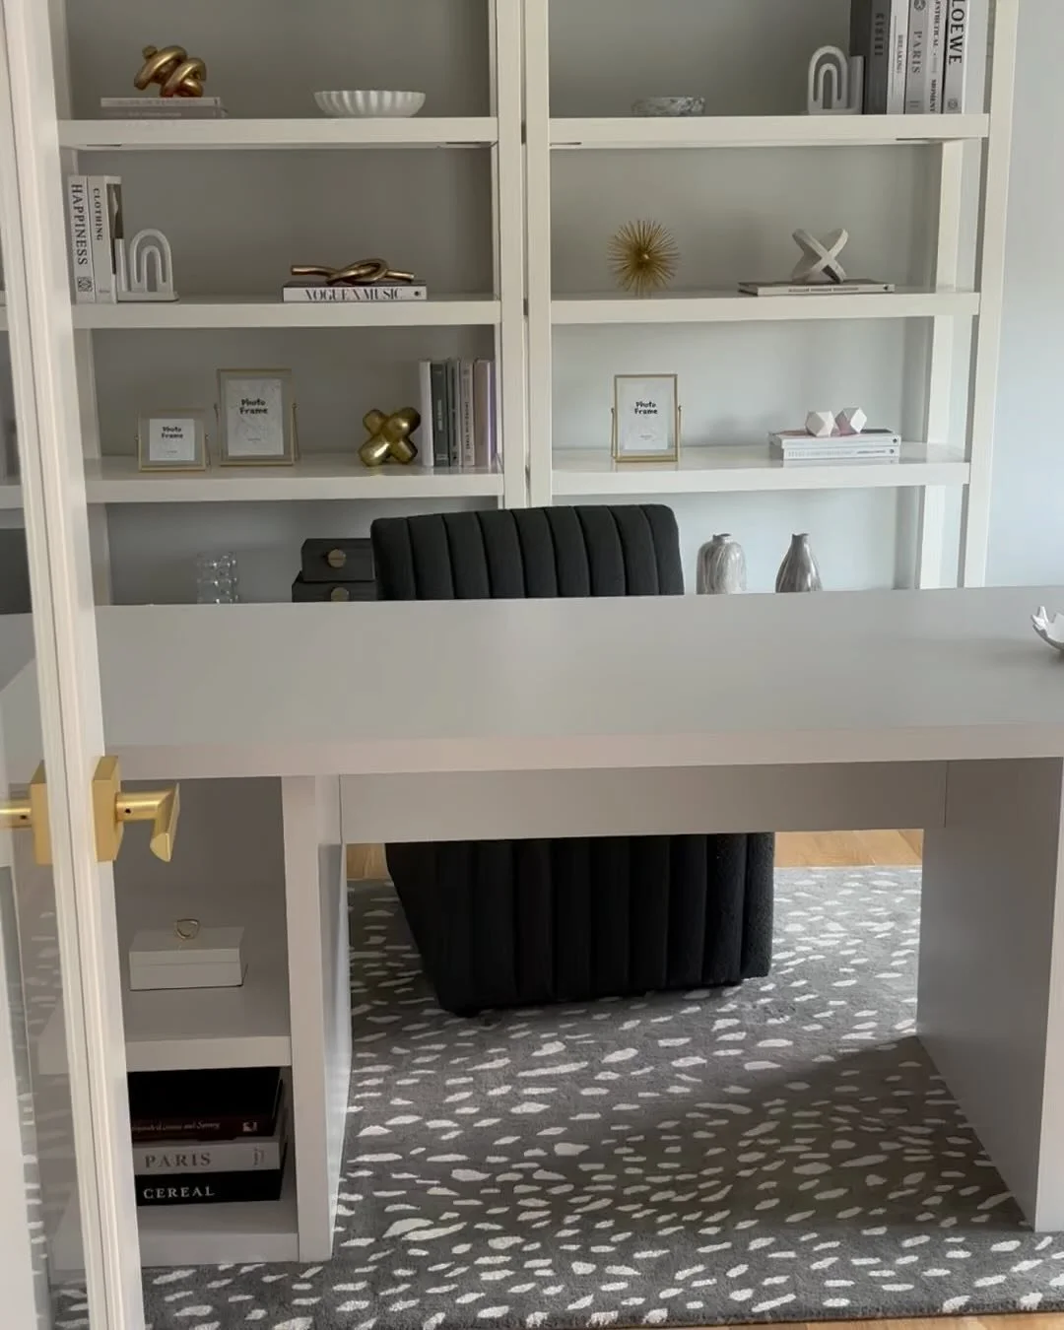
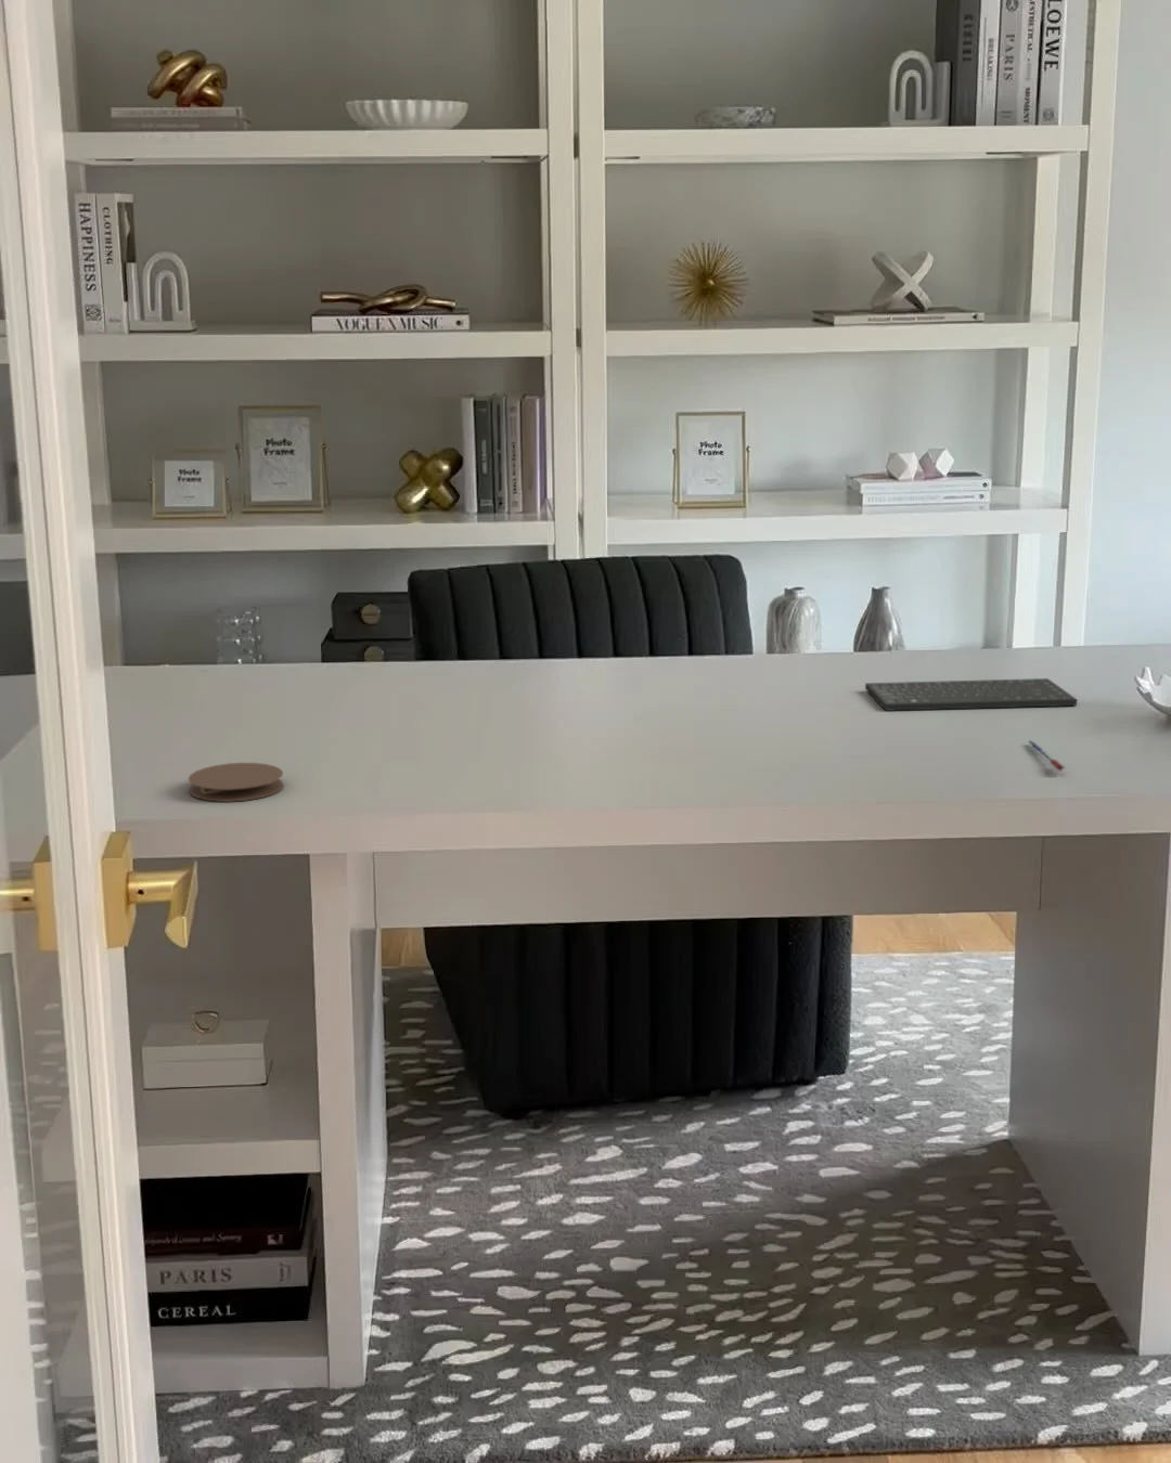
+ coaster (235, 781)
+ keyboard (968, 694)
+ pen (1044, 754)
